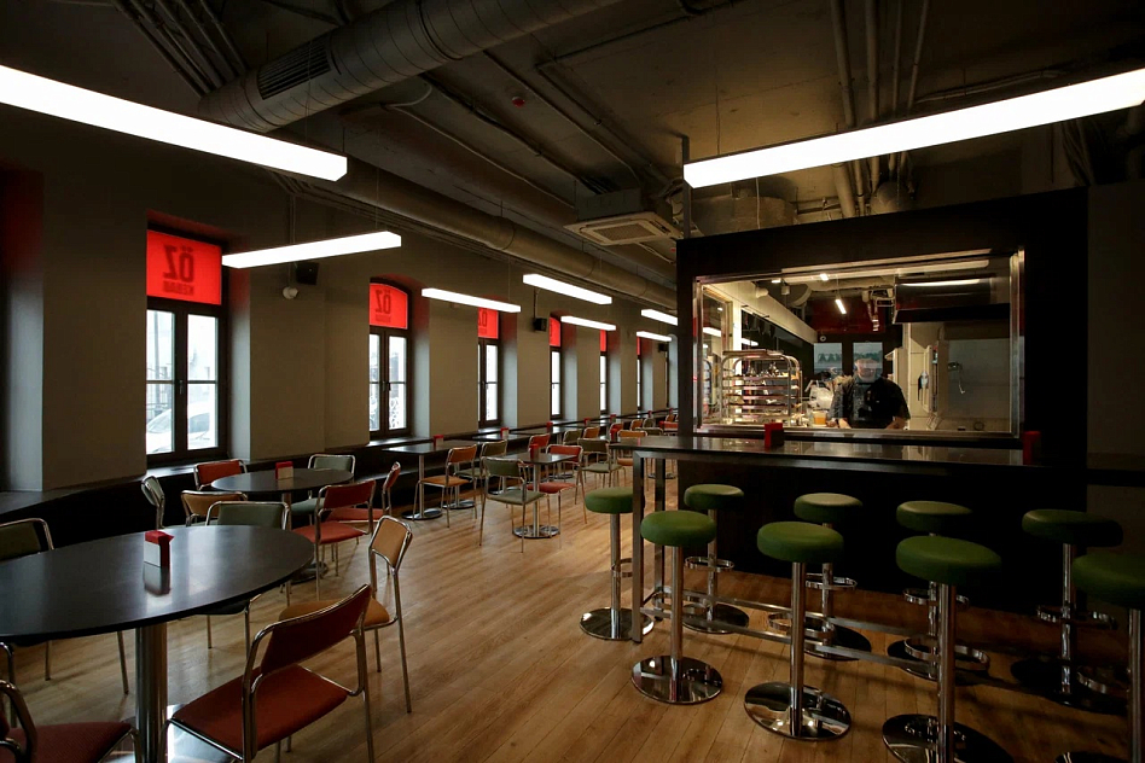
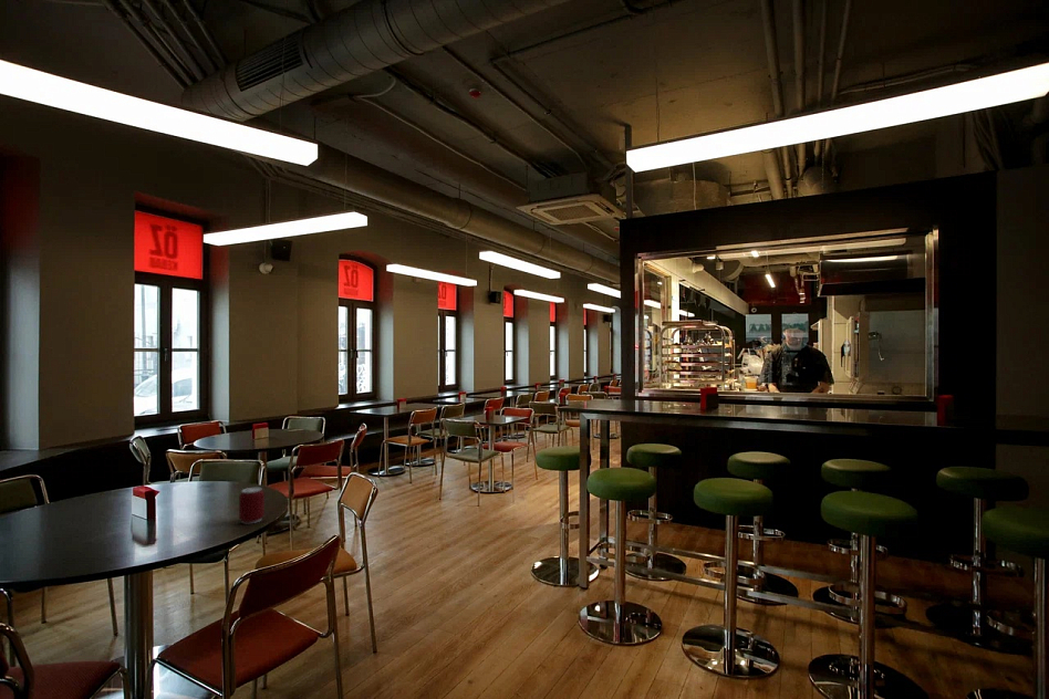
+ can (251, 504)
